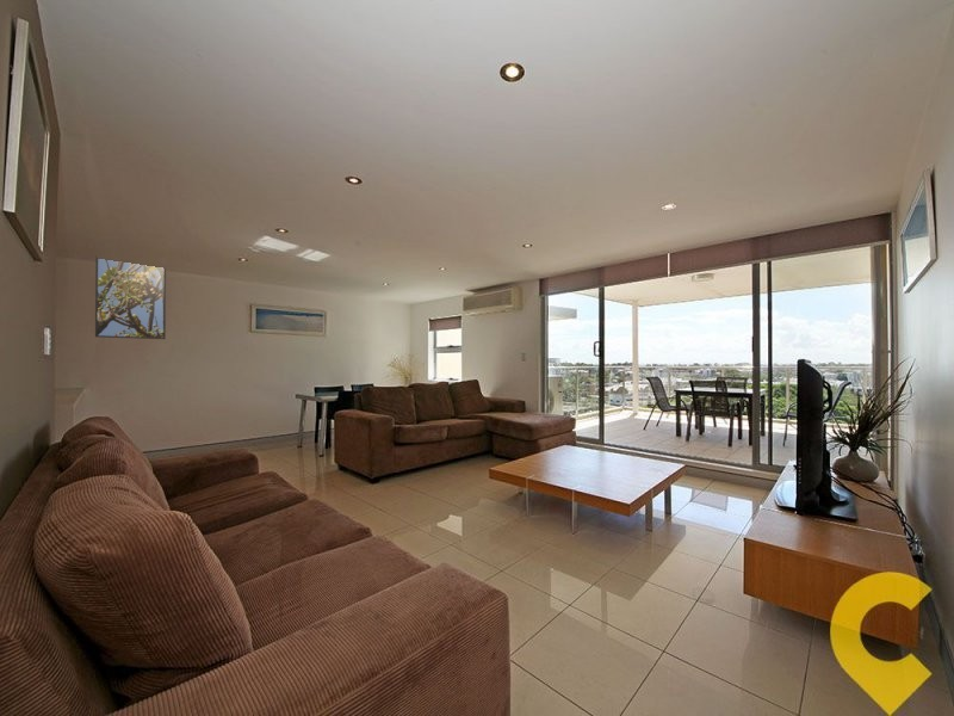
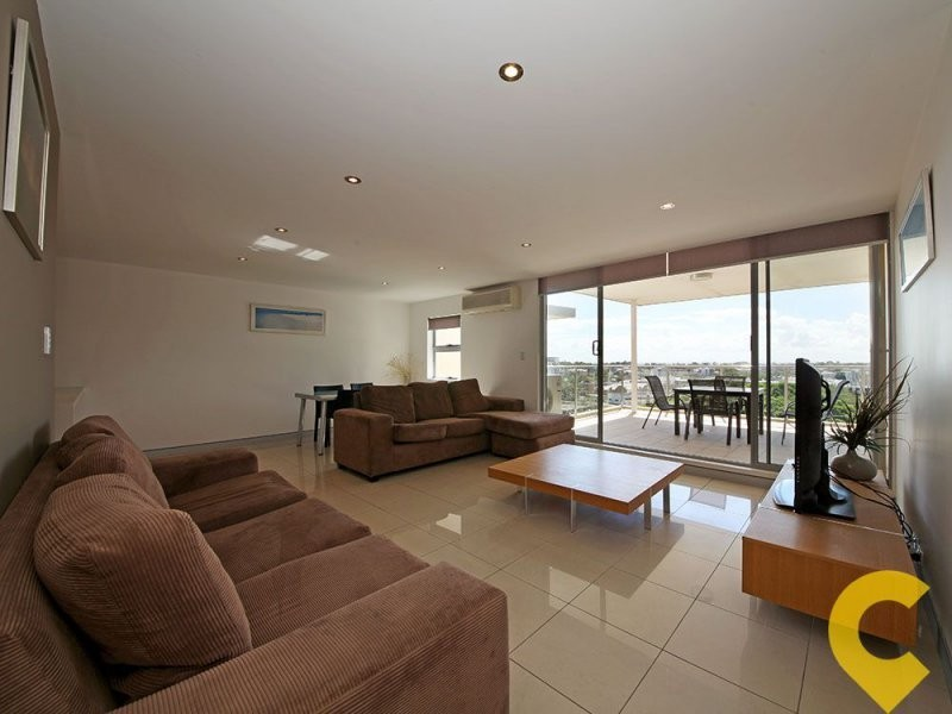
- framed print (131, 298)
